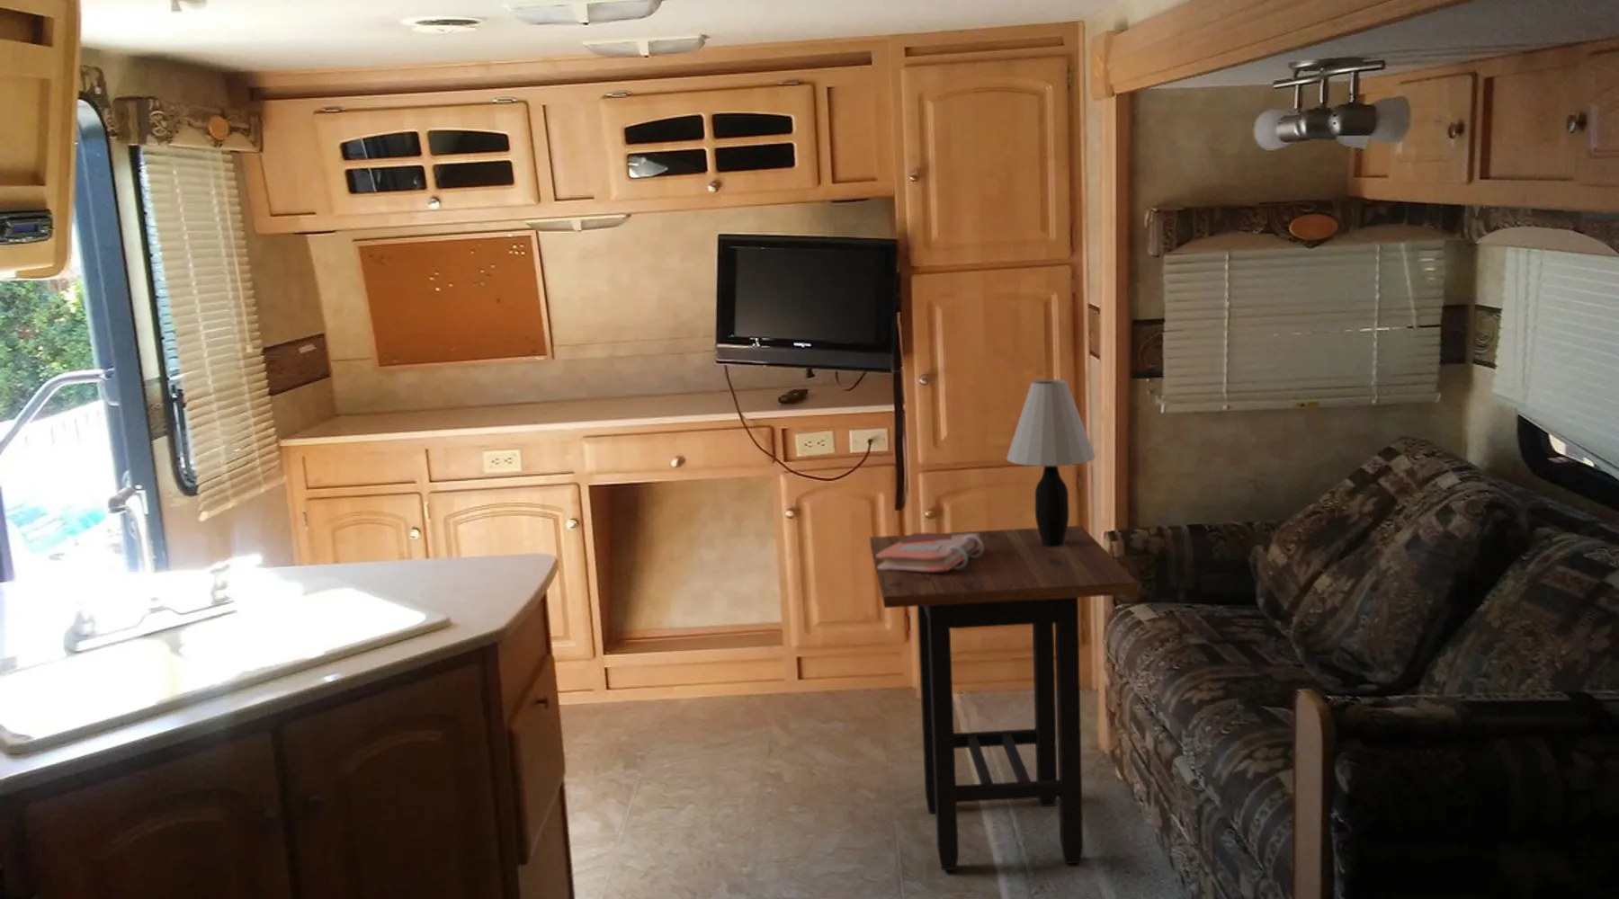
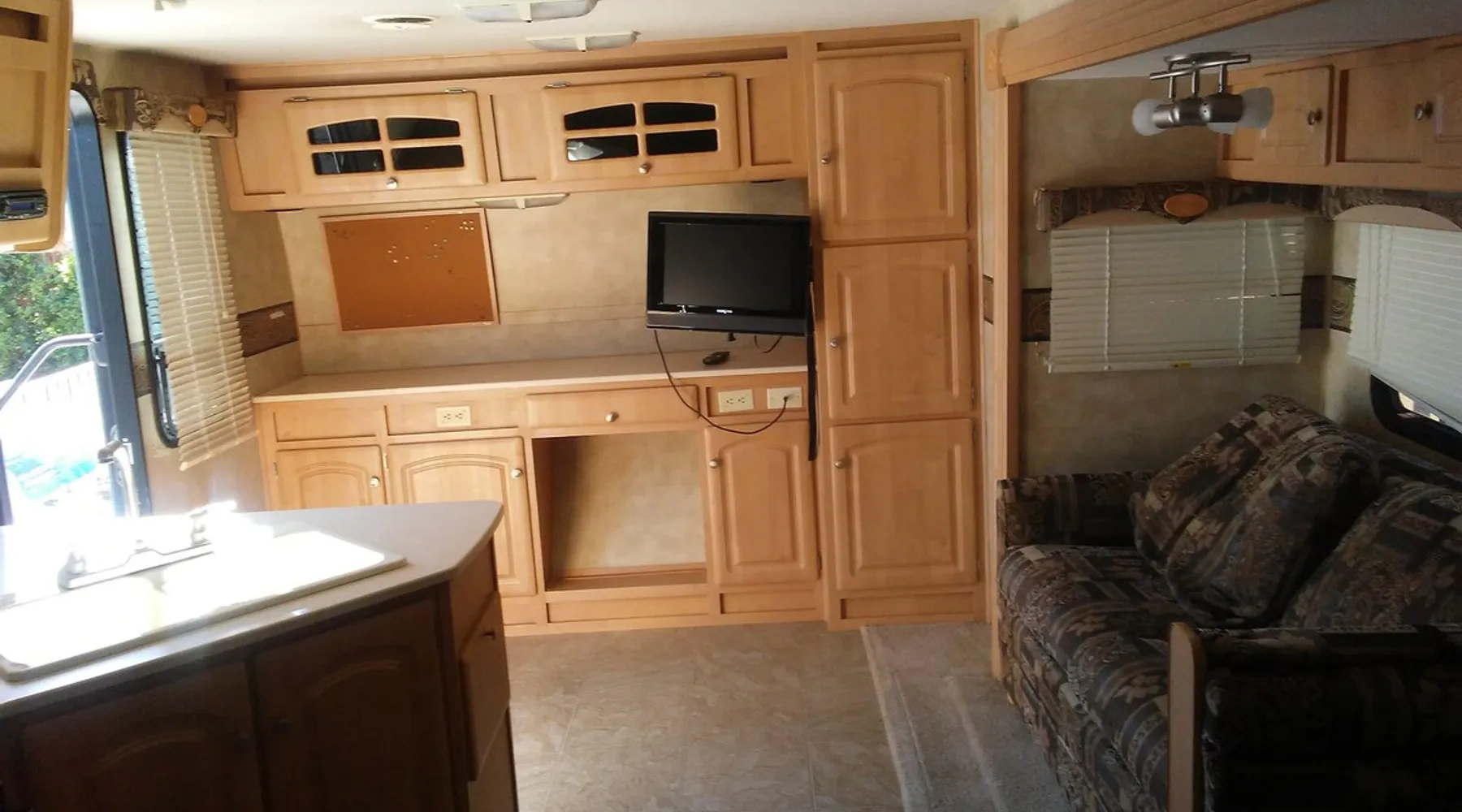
- side table (1003, 730)
- phonebook (929, 548)
- table lamp (1051, 463)
